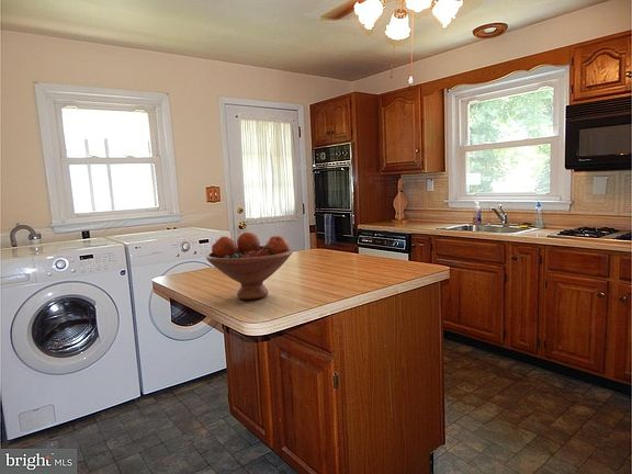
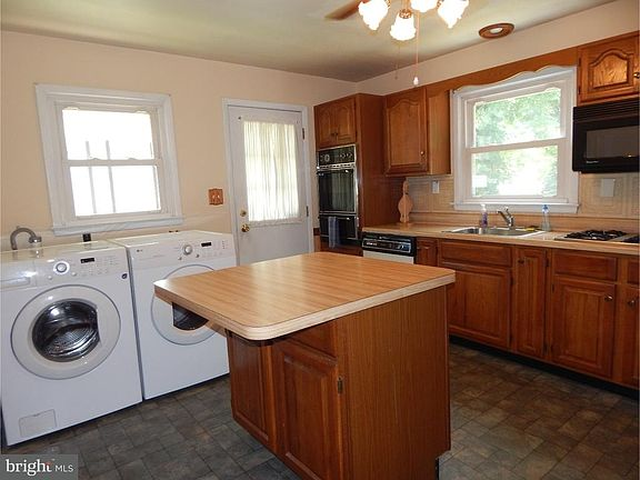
- fruit bowl (250, 266)
